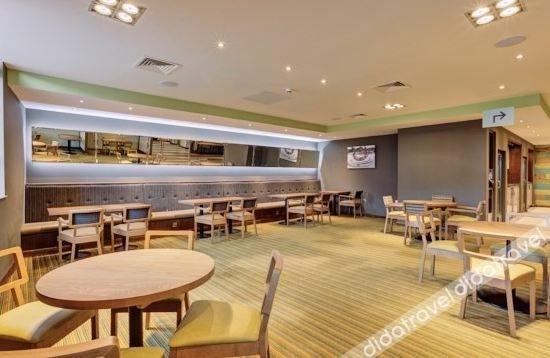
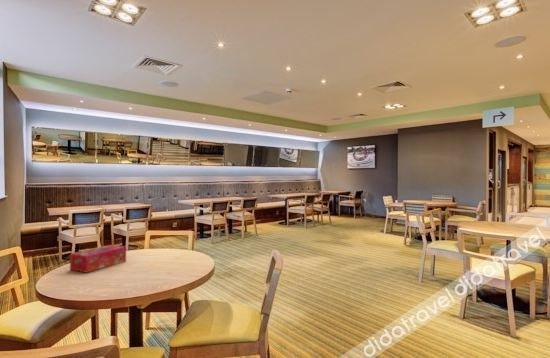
+ tissue box (99, 257)
